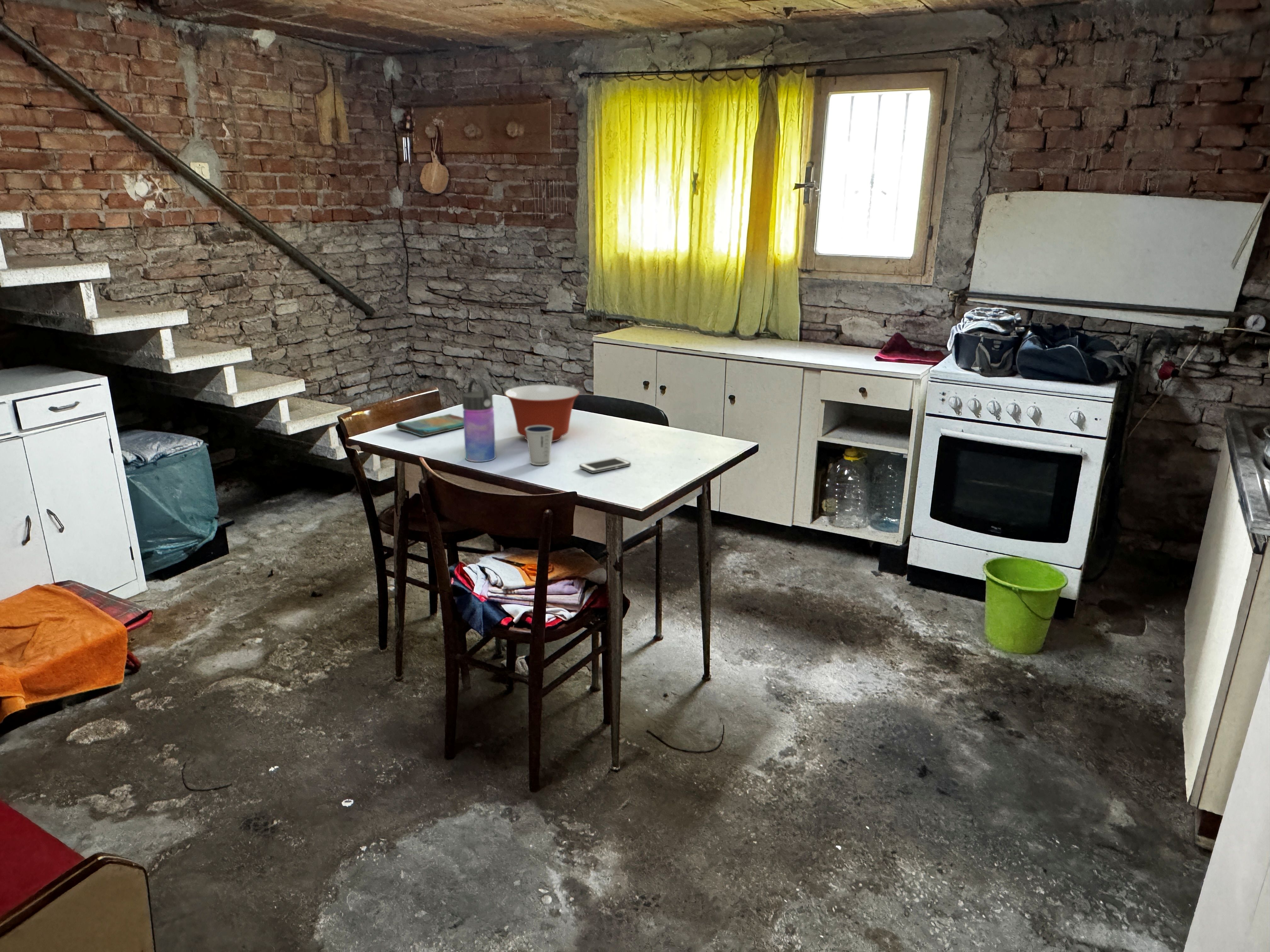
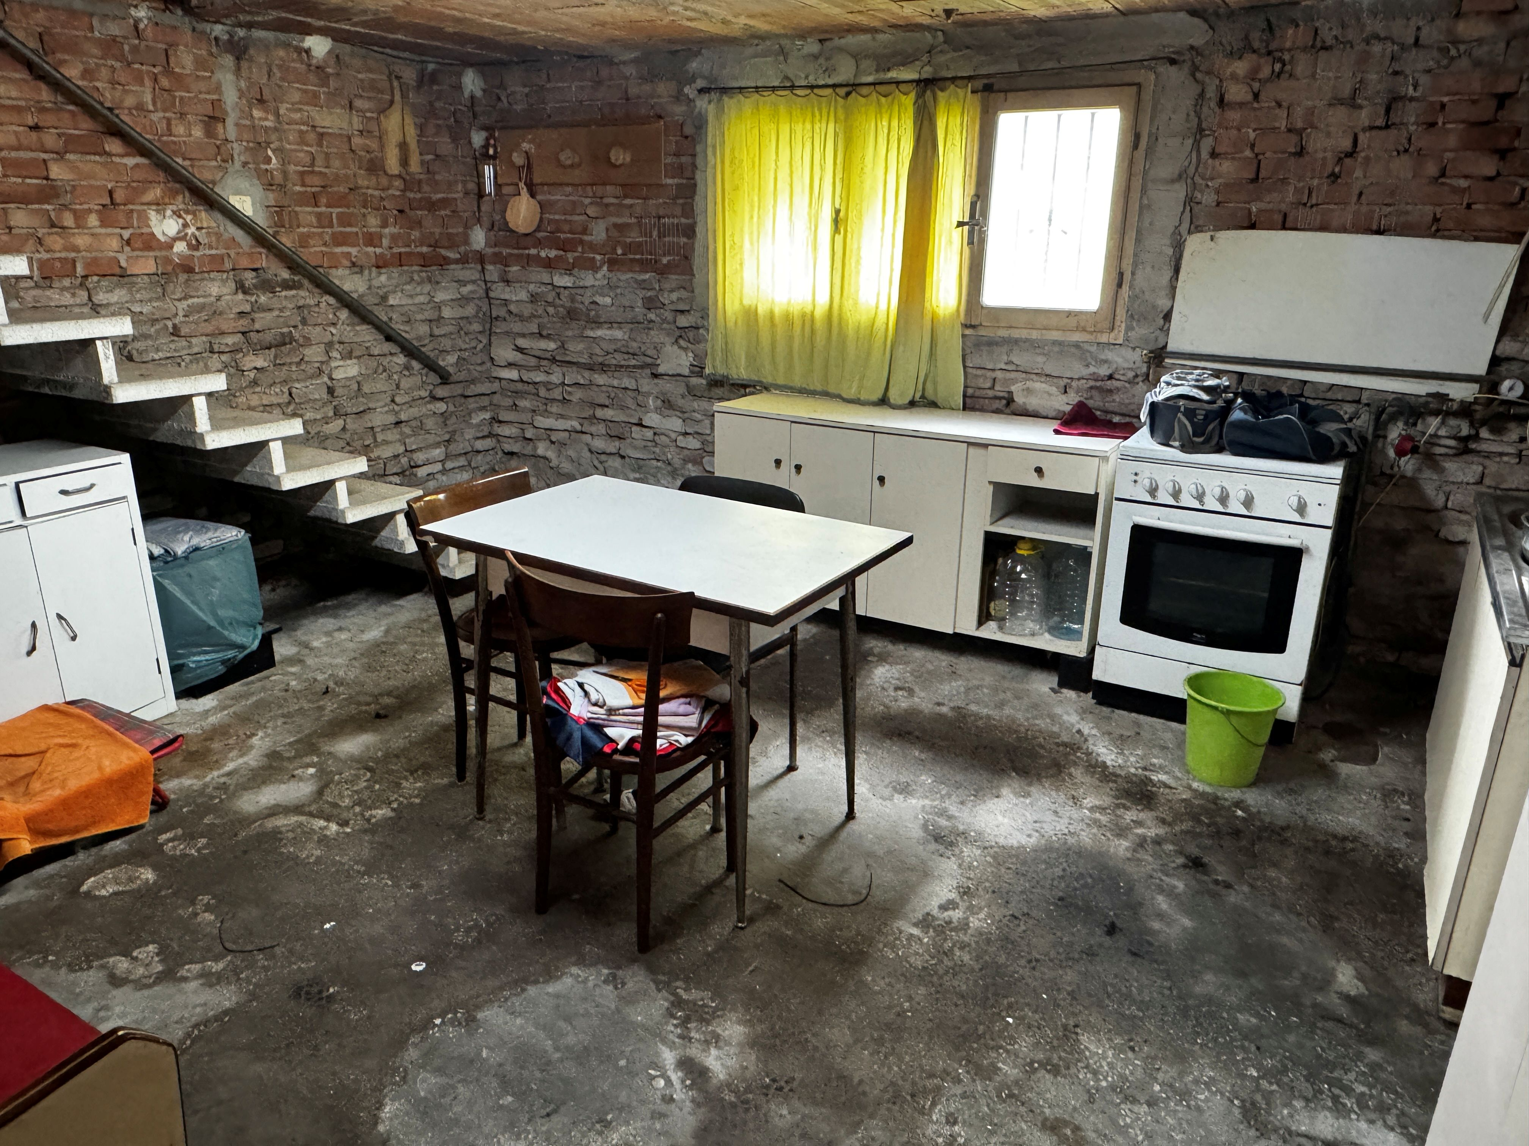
- dixie cup (540, 446)
- cell phone (605, 465)
- mixing bowl (543, 415)
- dish towel (436, 423)
- water bottle (479, 419)
